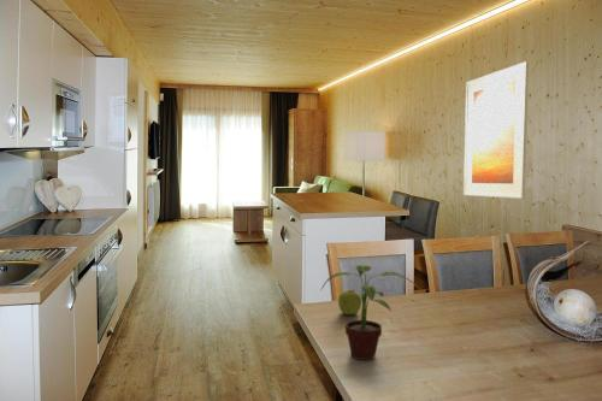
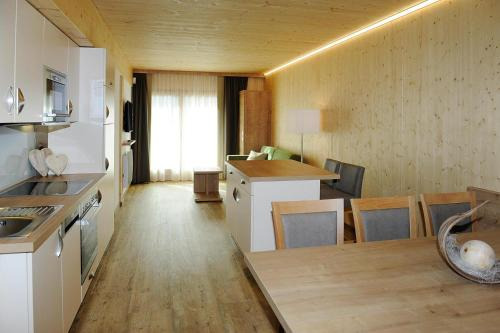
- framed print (492, 135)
- potted plant (366, 312)
- fruit (349, 301)
